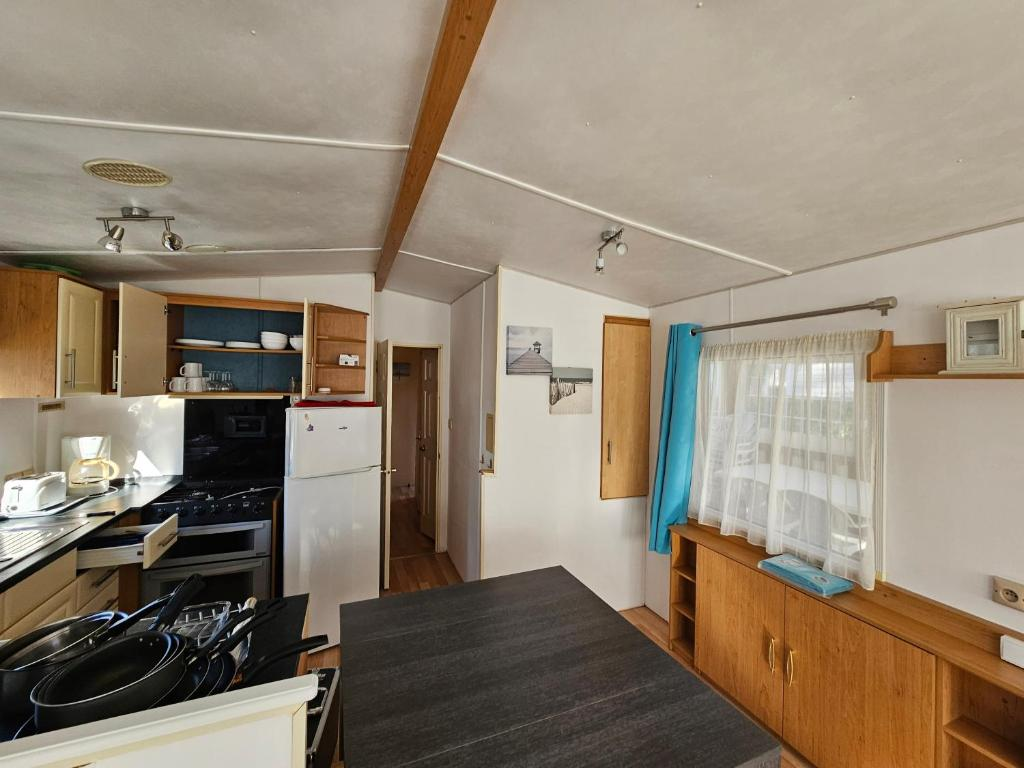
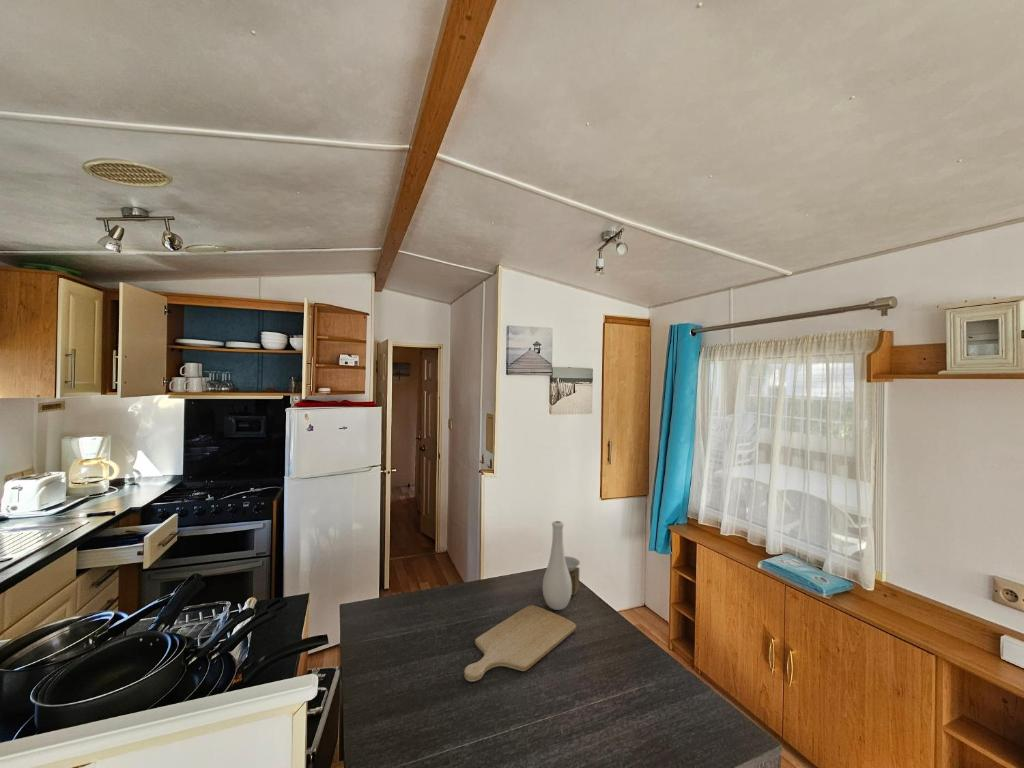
+ vase (561, 557)
+ chopping board (515, 642)
